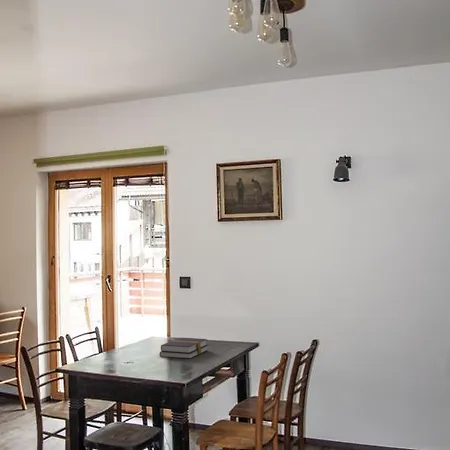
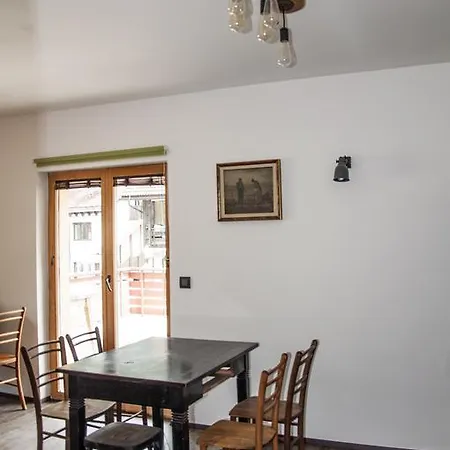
- book (184, 347)
